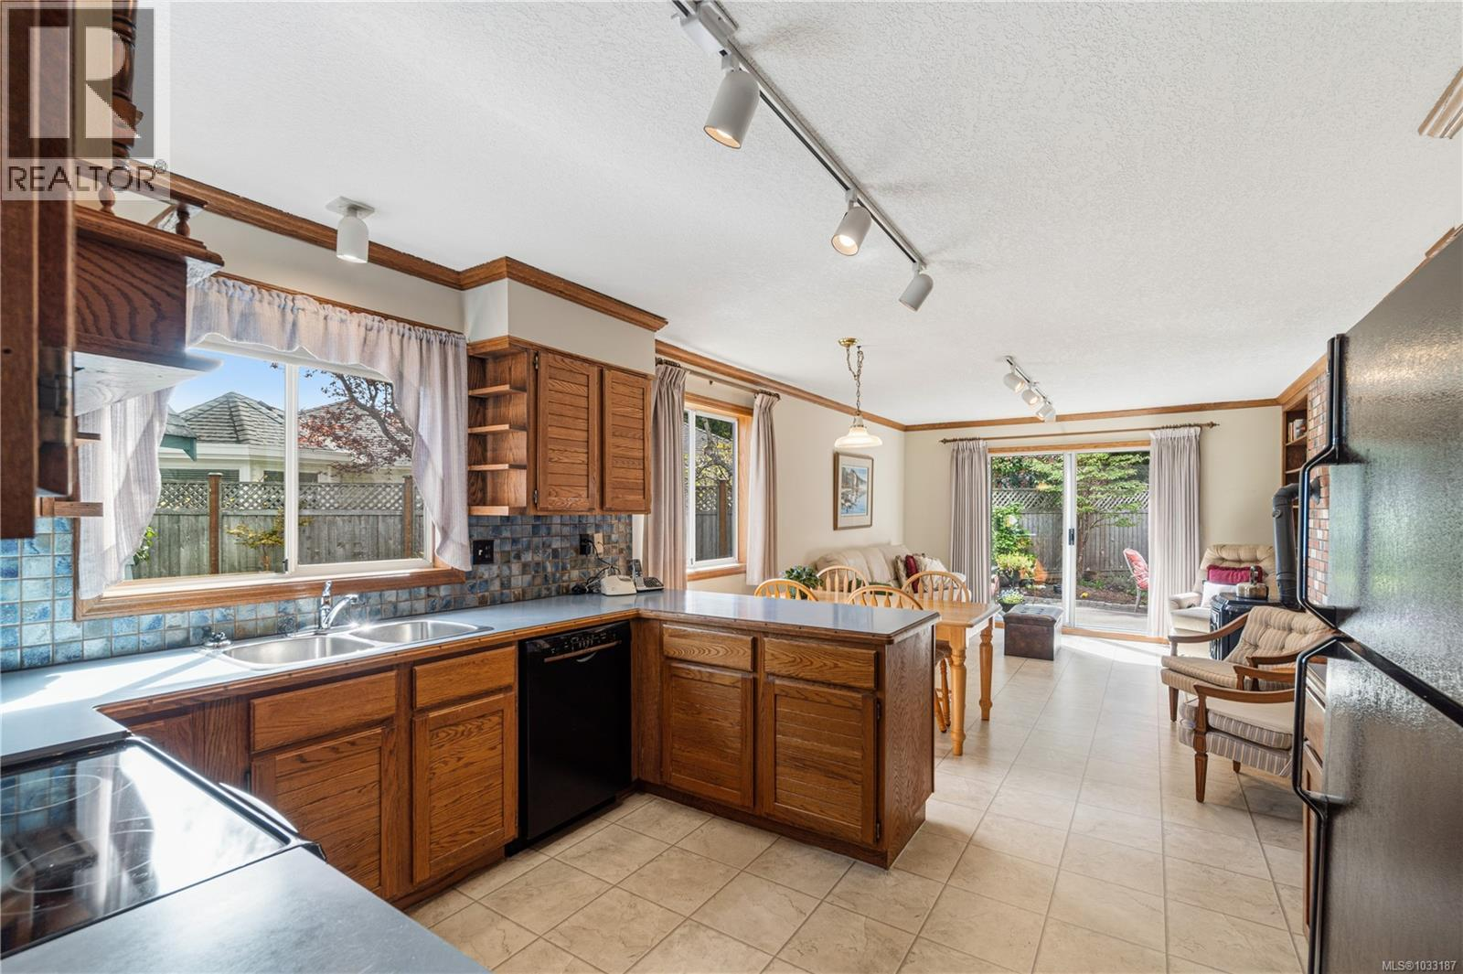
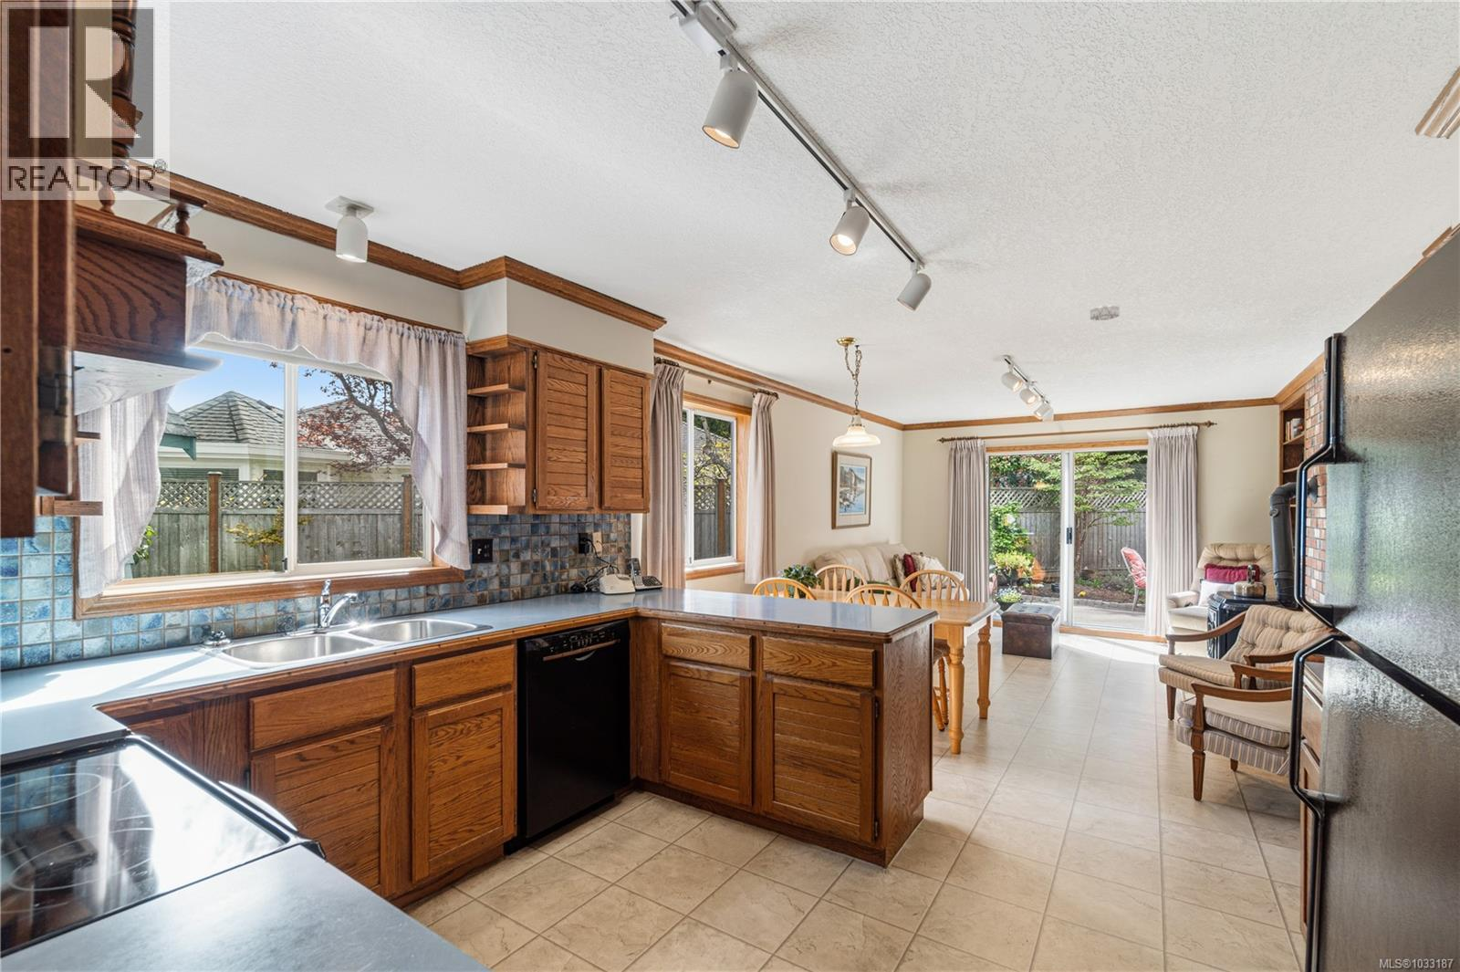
+ smoke detector (1104, 312)
